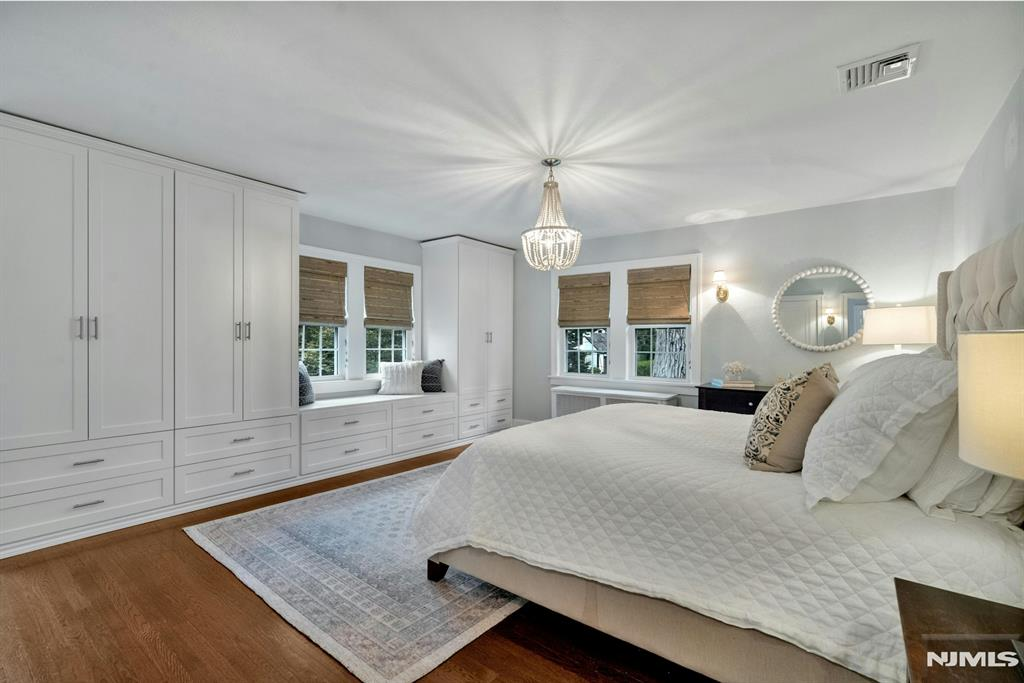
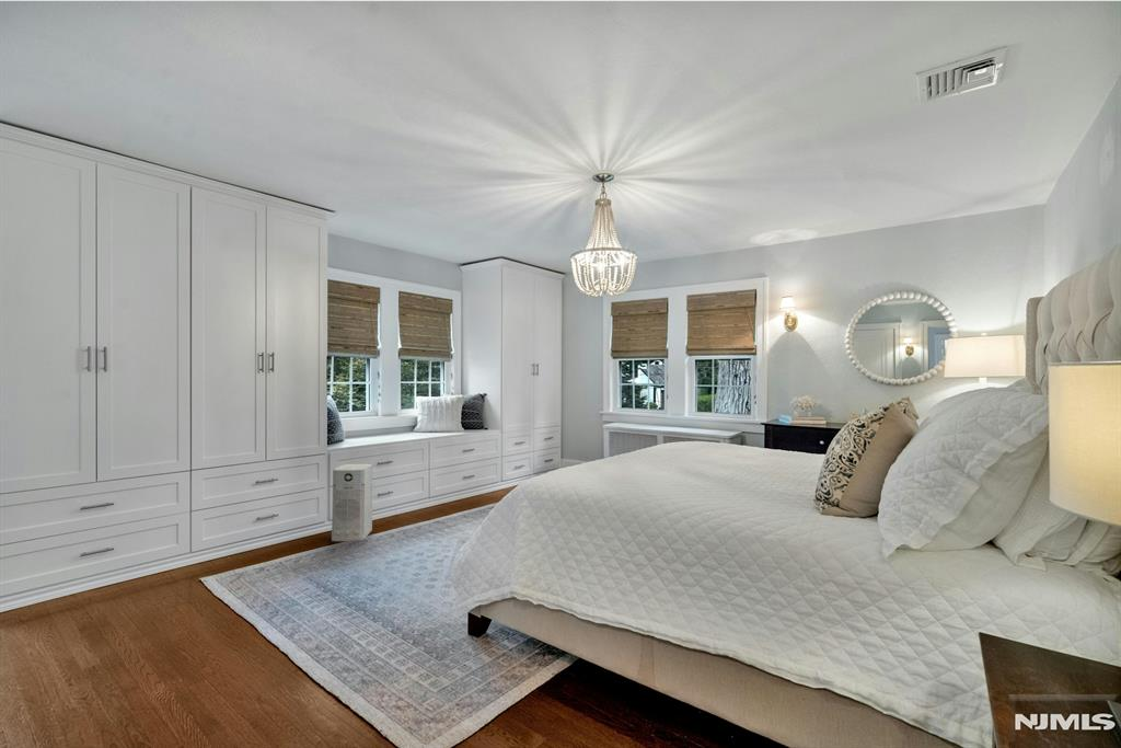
+ air purifier (353, 500)
